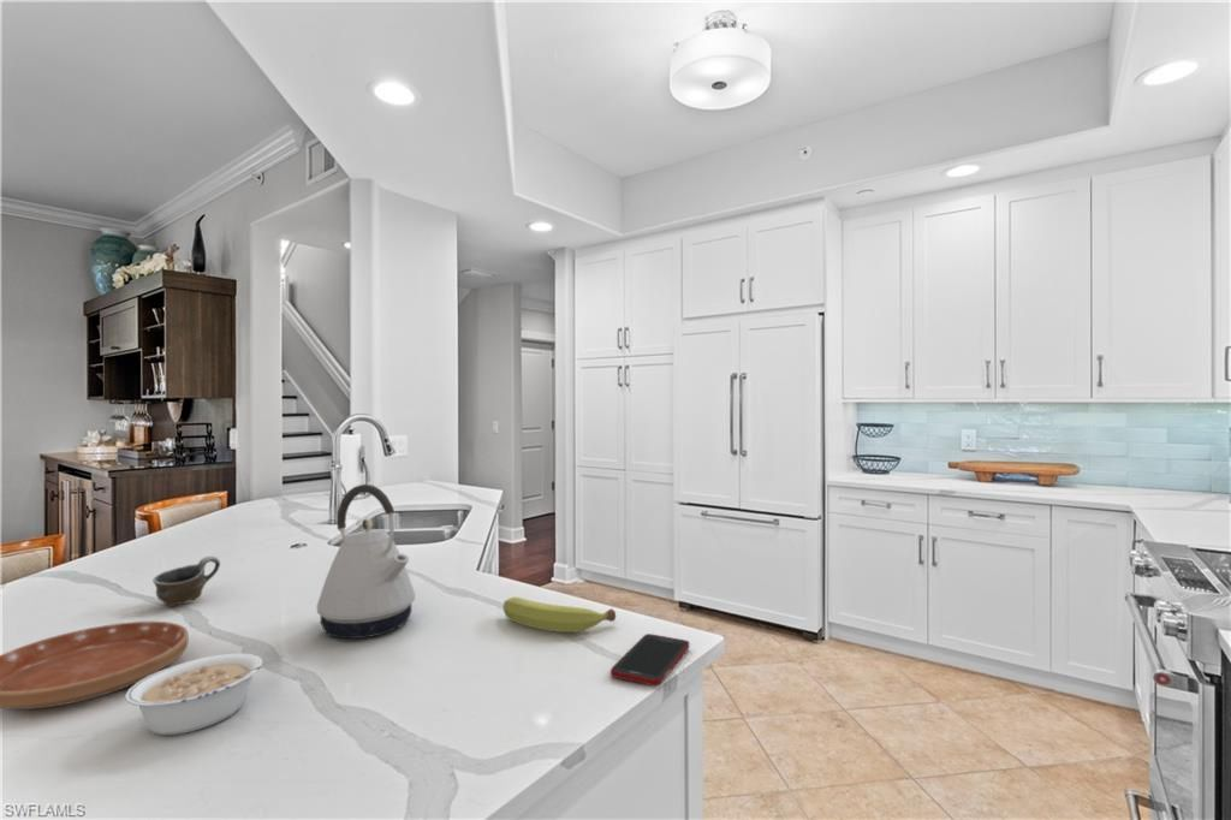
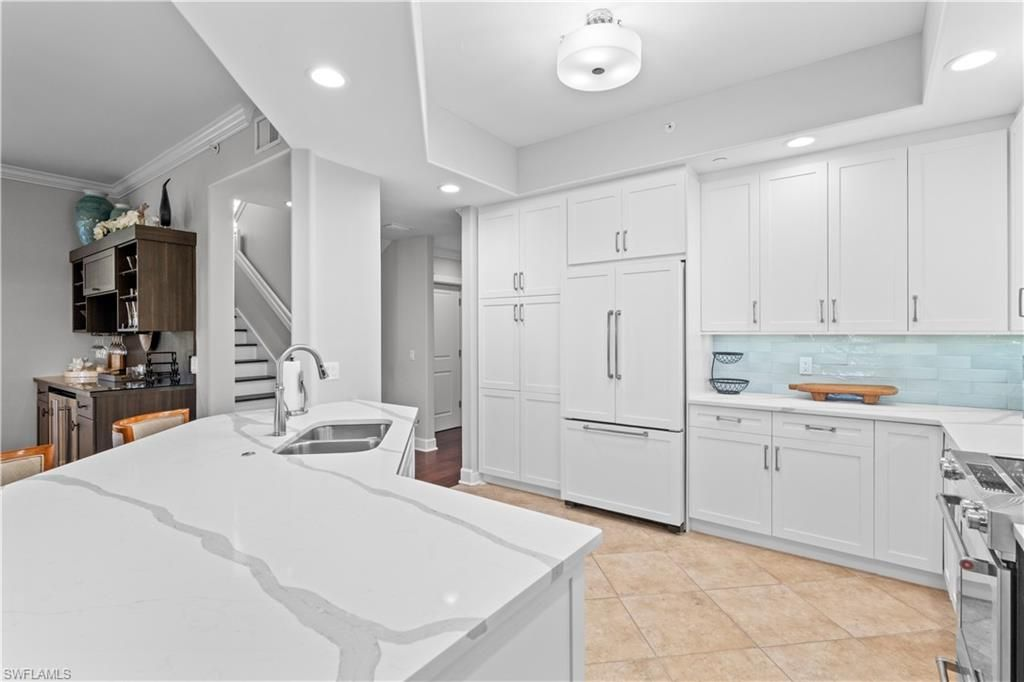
- kettle (369, 555)
- saucer (88, 662)
- legume (203, 689)
- cell phone (652, 658)
- fruit (553, 610)
- cup (184, 581)
